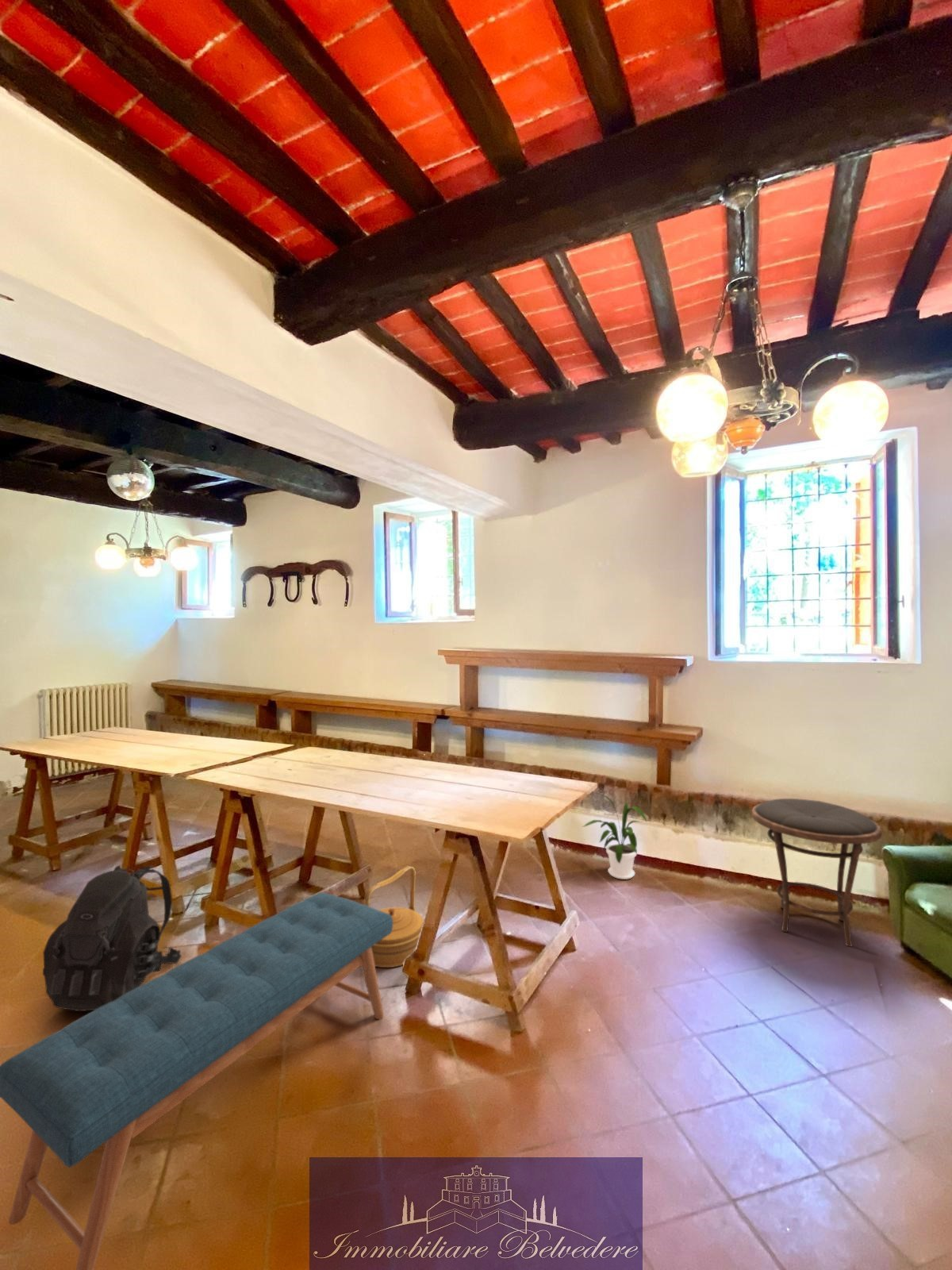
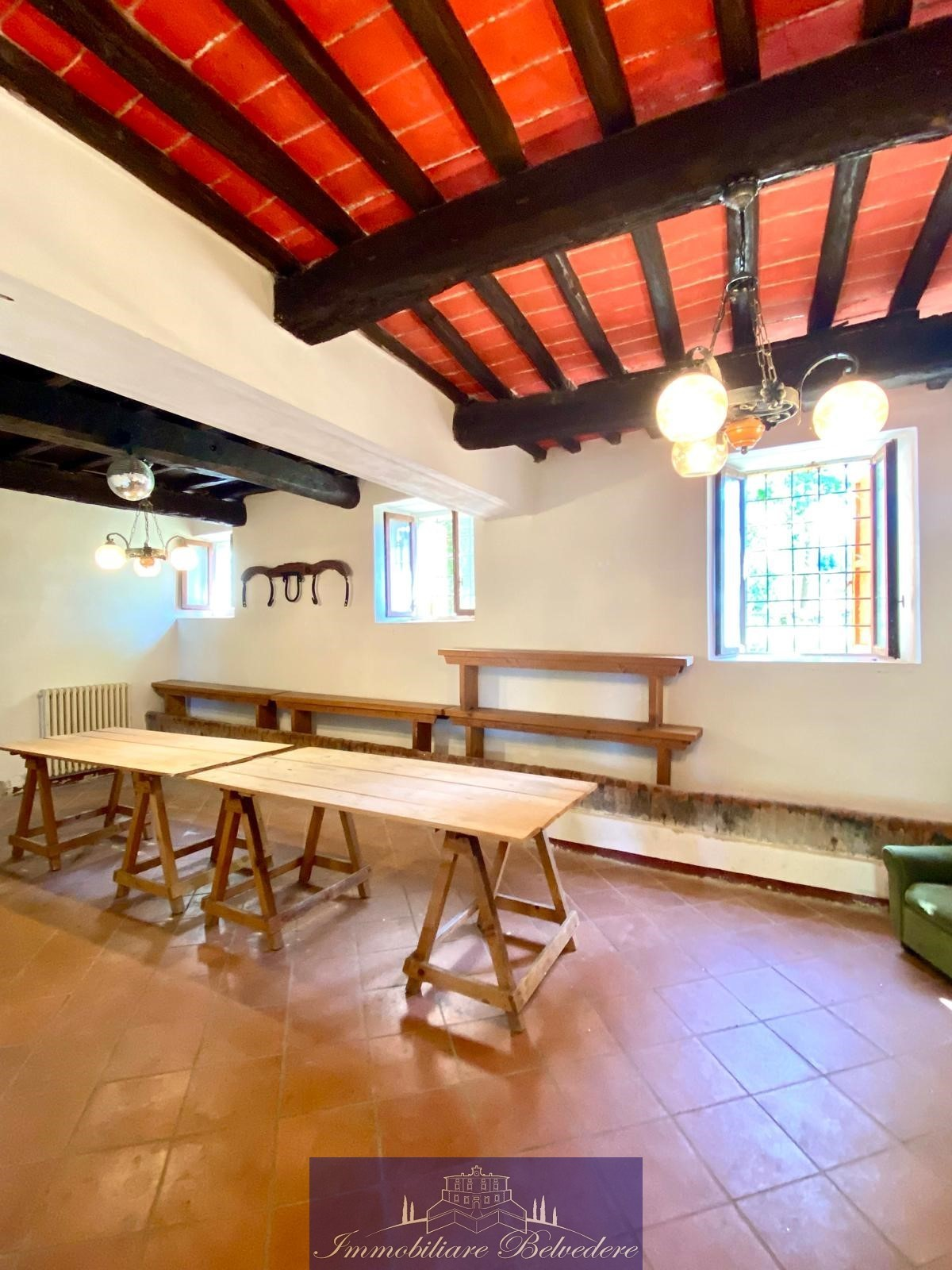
- backpack (114, 929)
- house plant (617, 835)
- basket (391, 912)
- side table (817, 856)
- bench (236, 1029)
